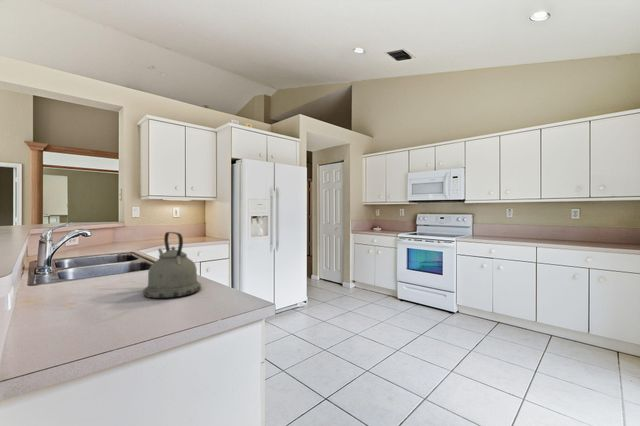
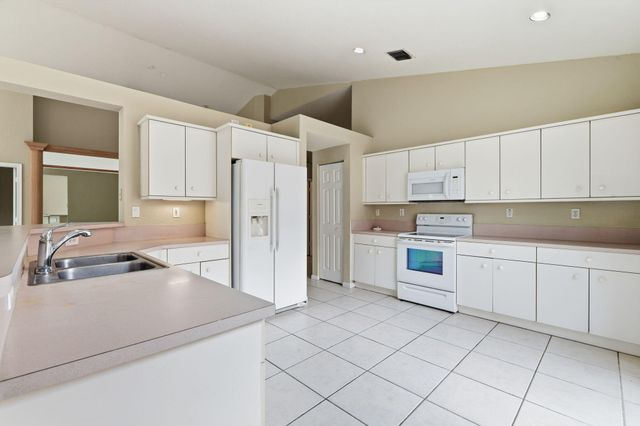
- kettle (170, 261)
